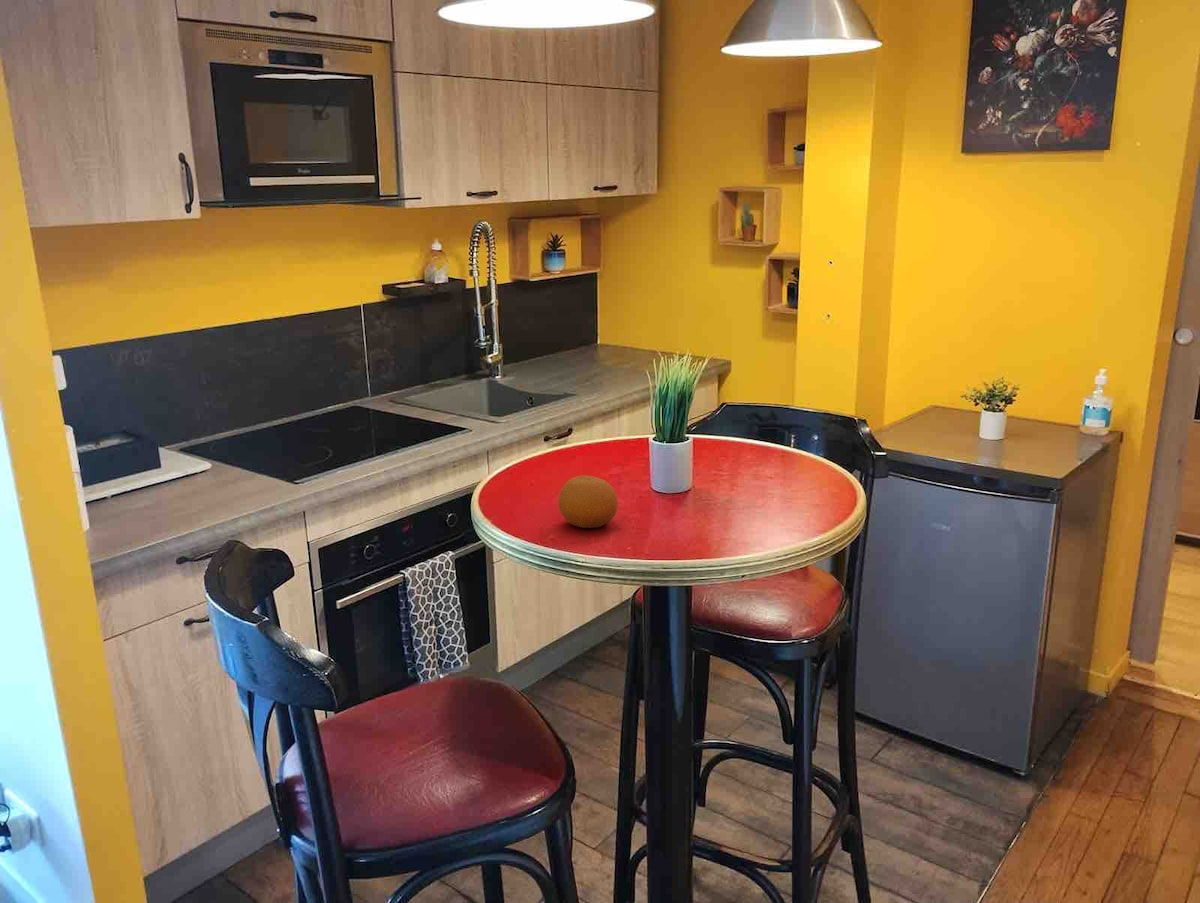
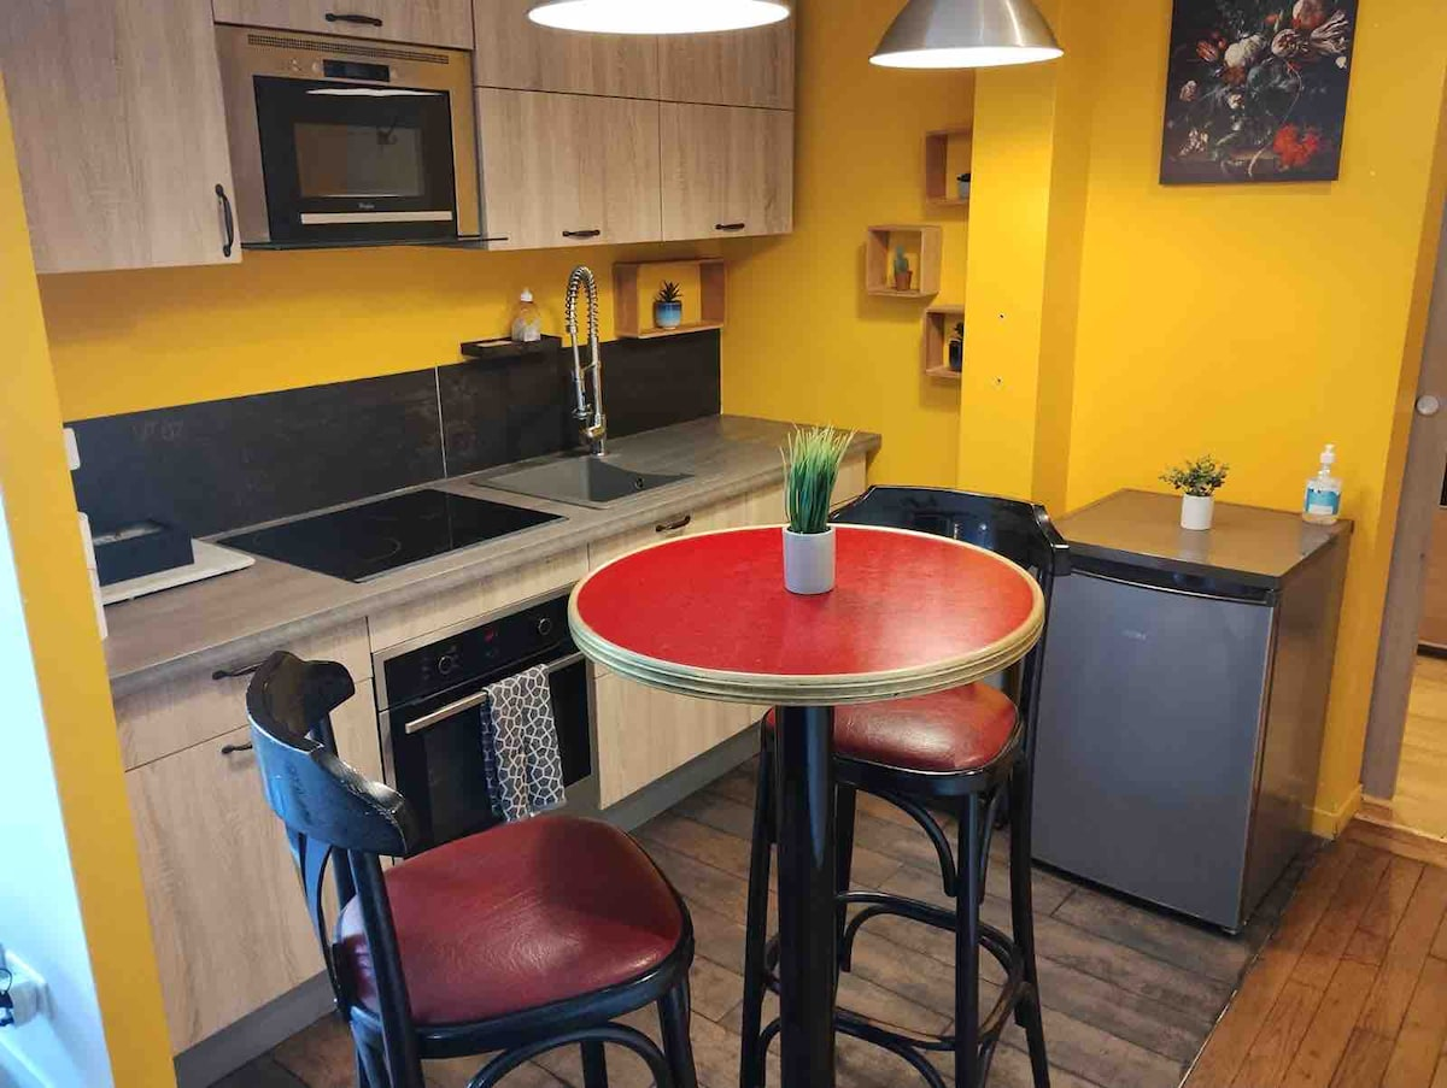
- fruit (588, 501)
